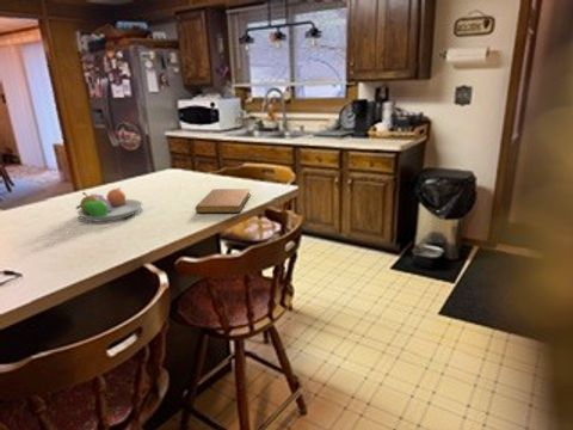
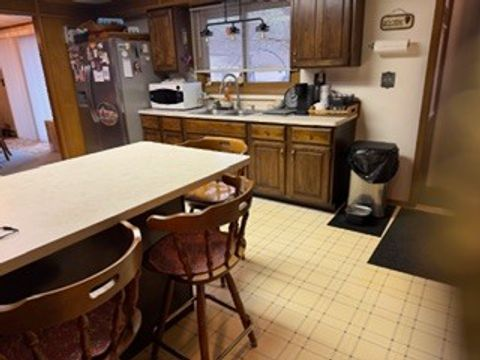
- notebook (224, 199)
- fruit bowl (106, 202)
